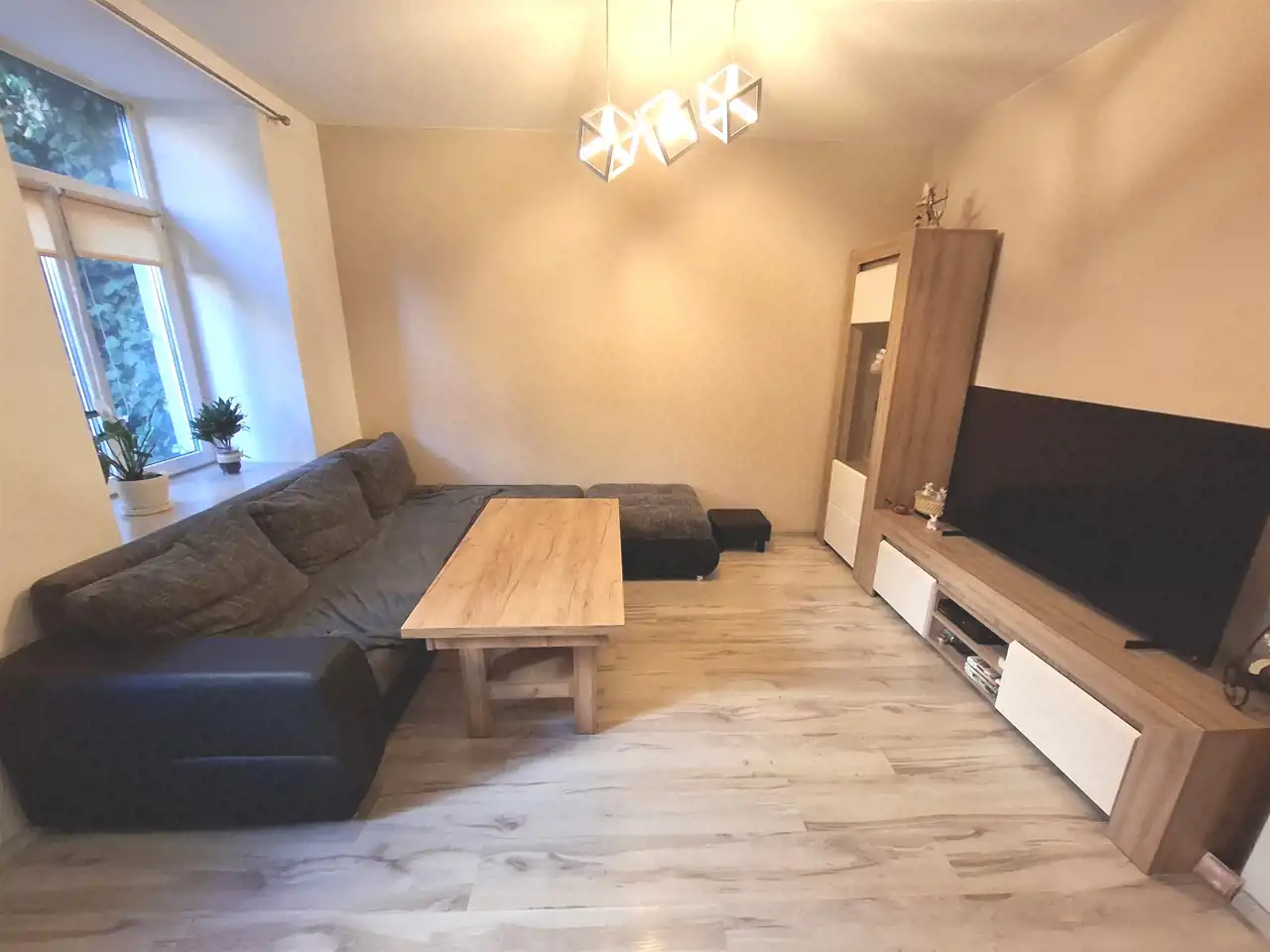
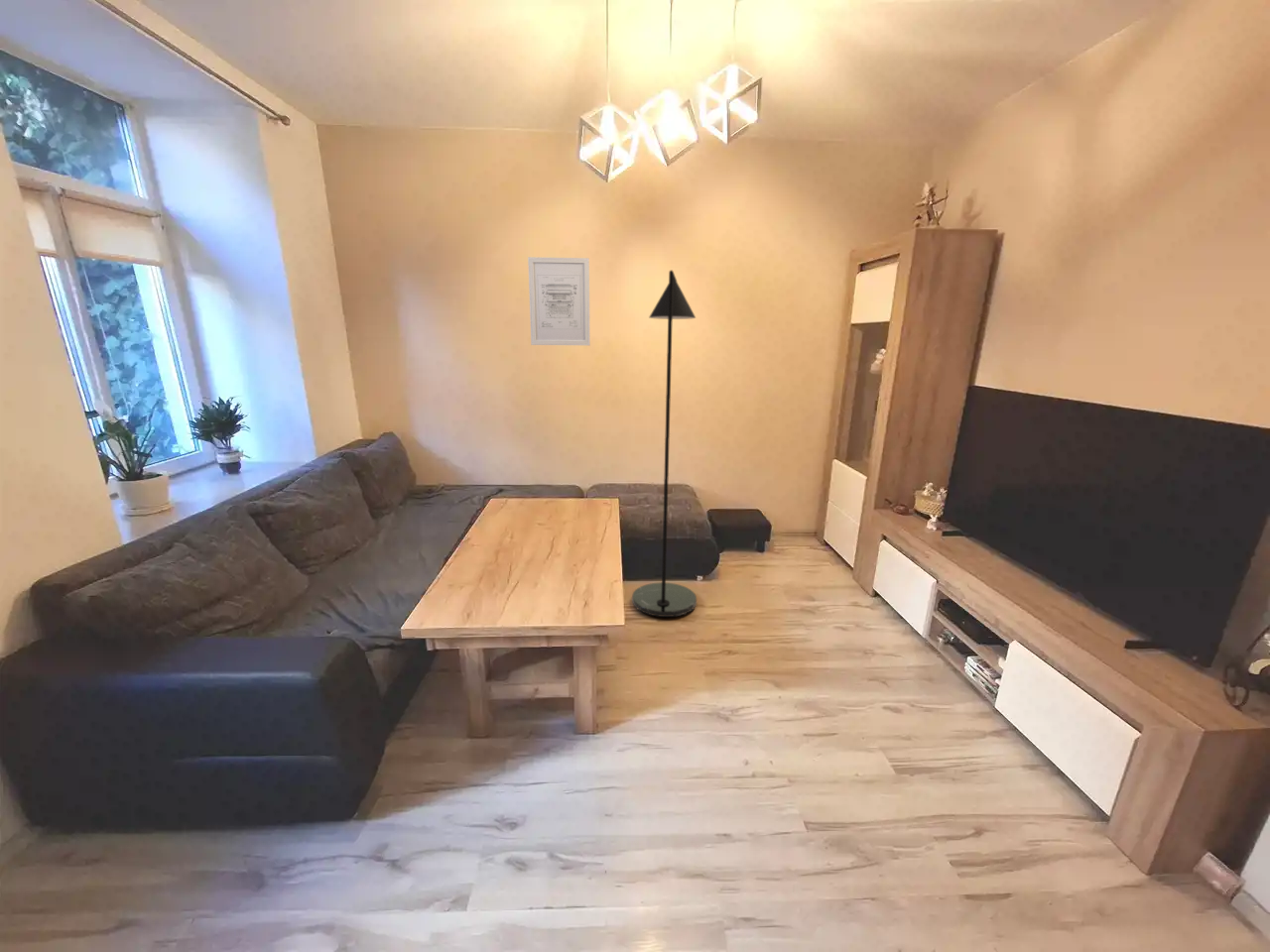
+ wall art (560, 301)
+ floor lamp (667, 448)
